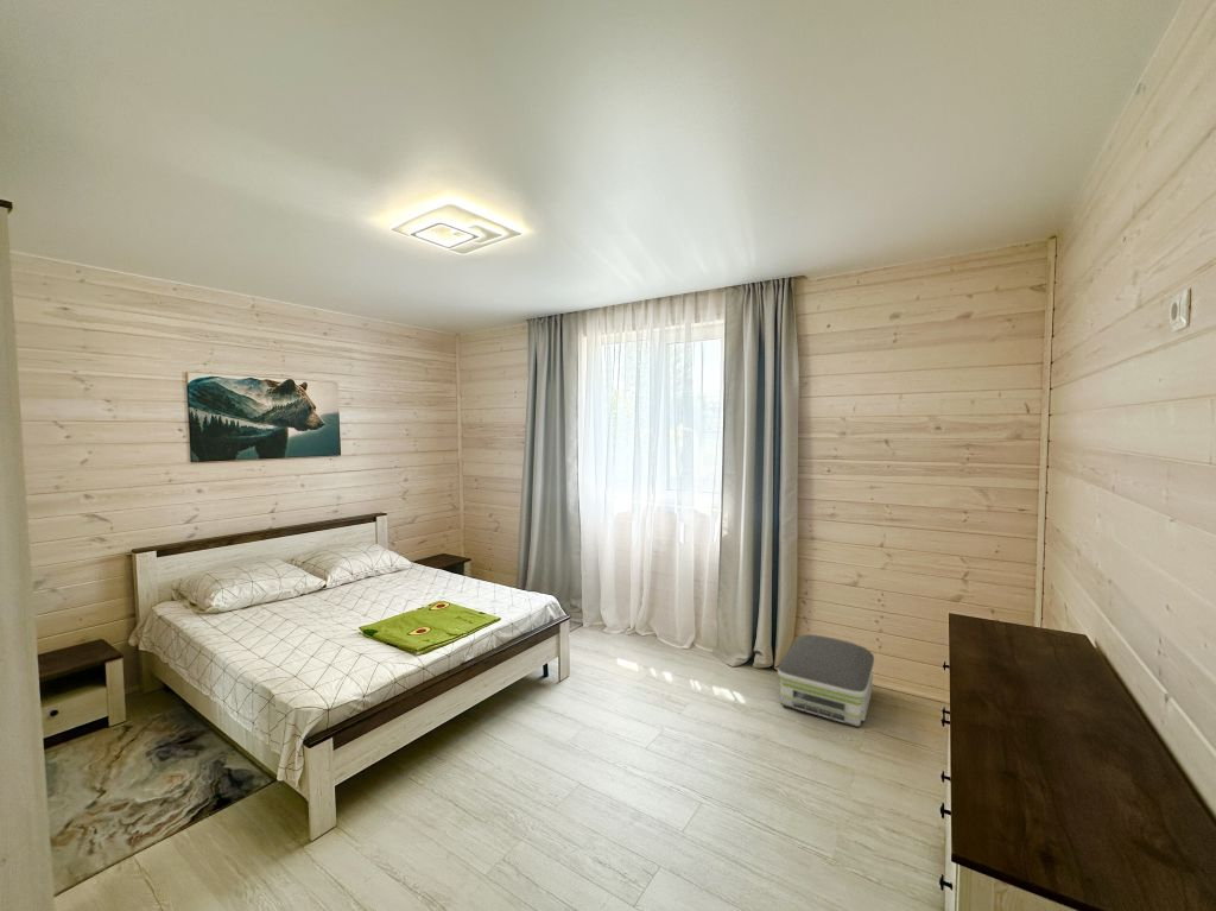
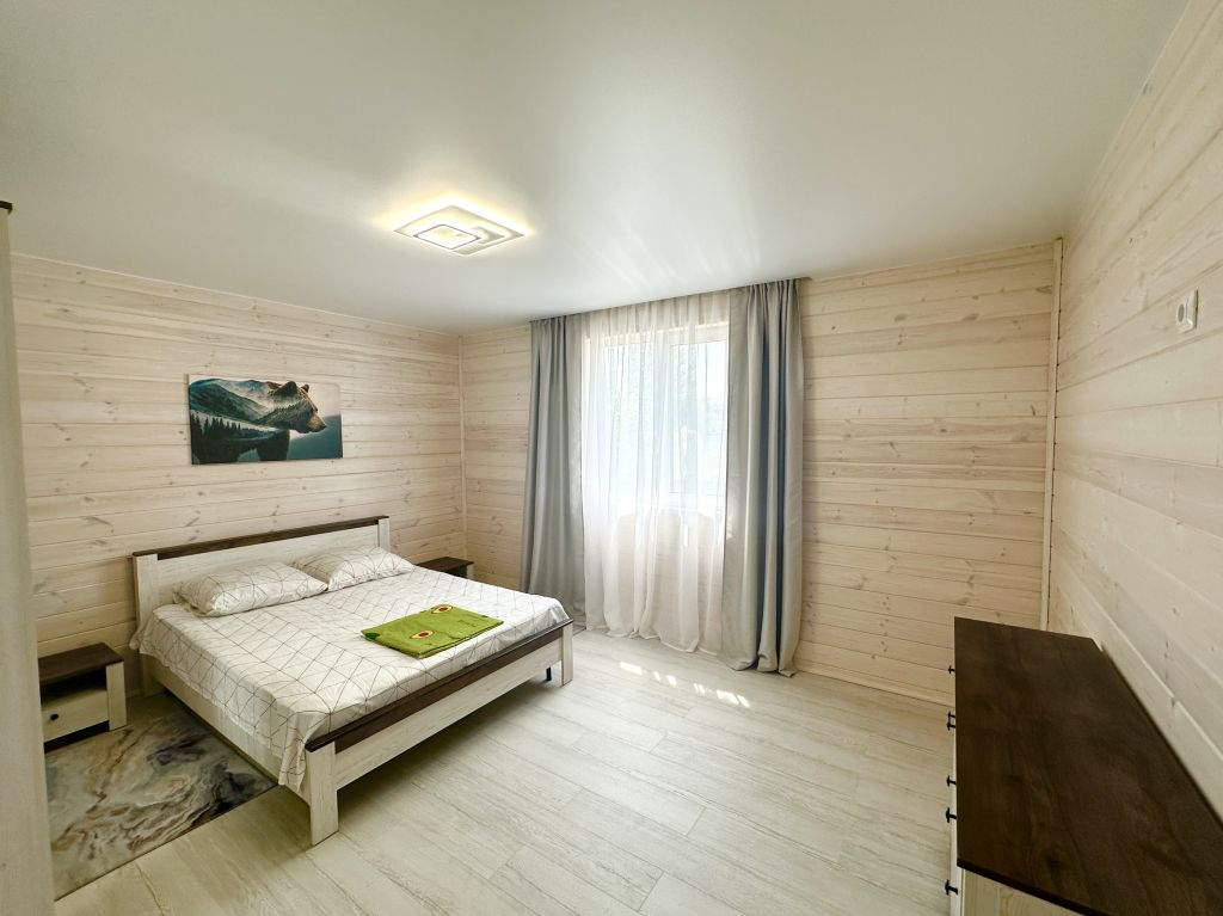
- air purifier (826, 670)
